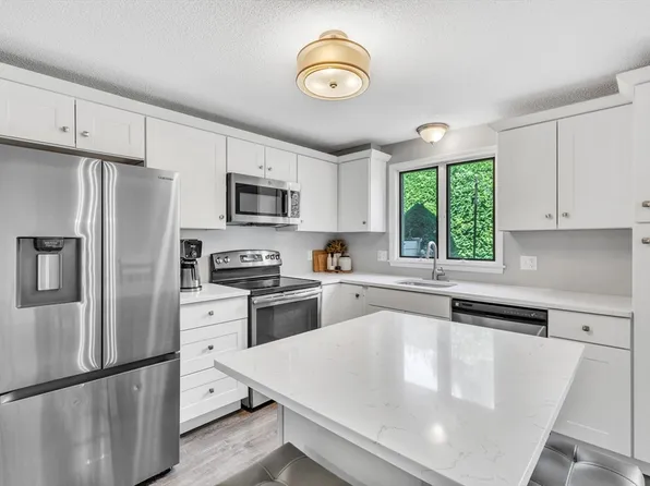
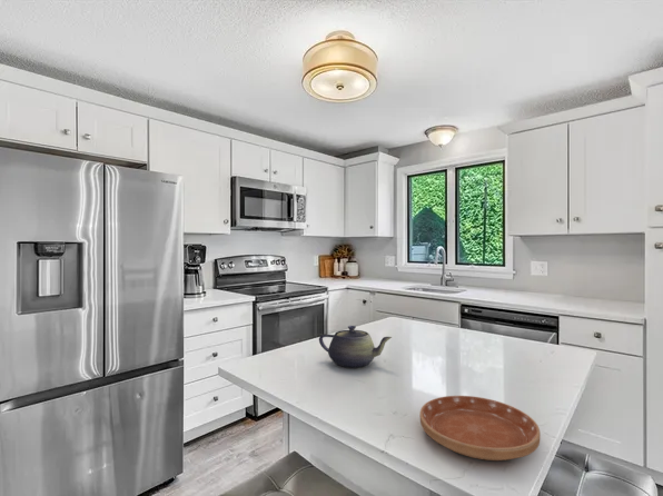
+ saucer (476, 426)
+ teapot (354, 344)
